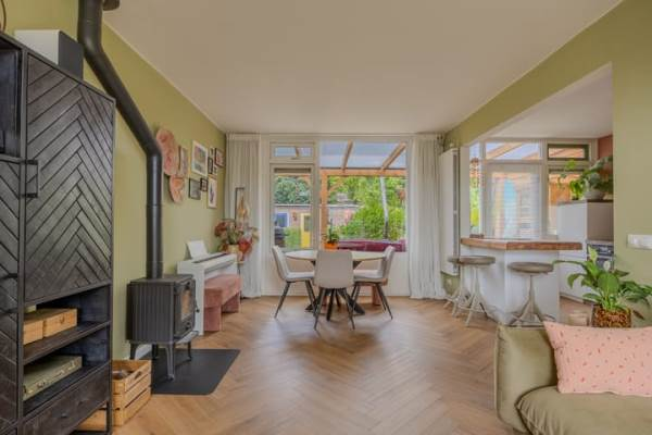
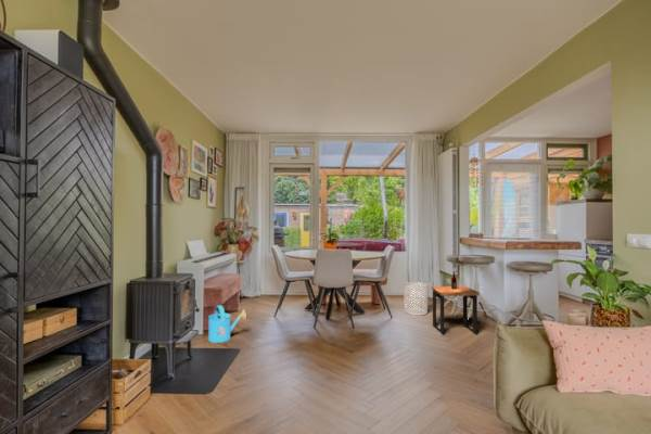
+ watering can (227, 321)
+ side table (454, 295)
+ waste bin (416, 298)
